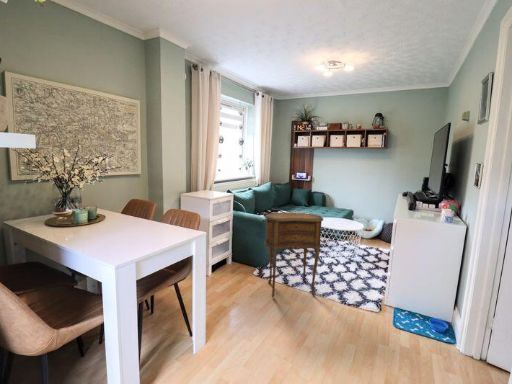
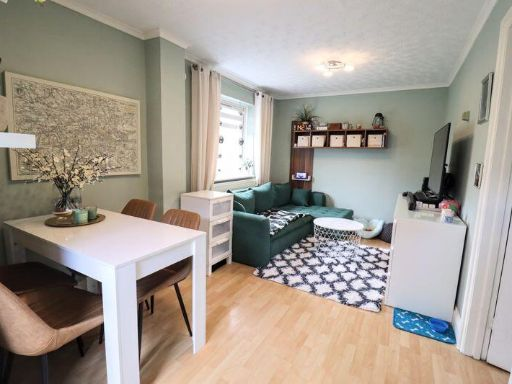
- side table (289, 248)
